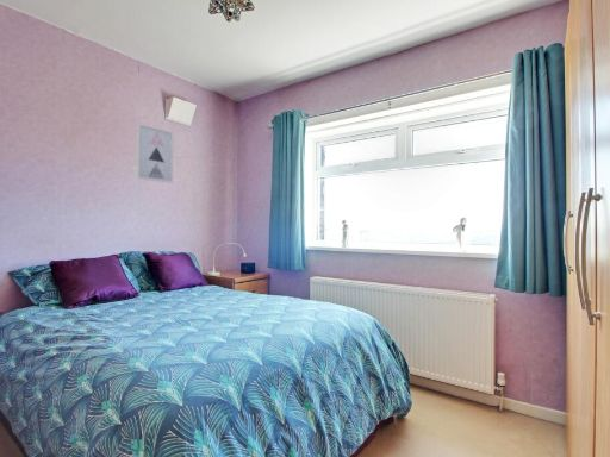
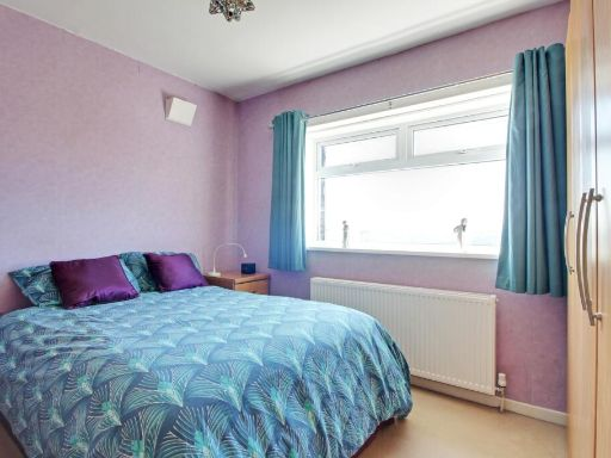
- wall art (155, 154)
